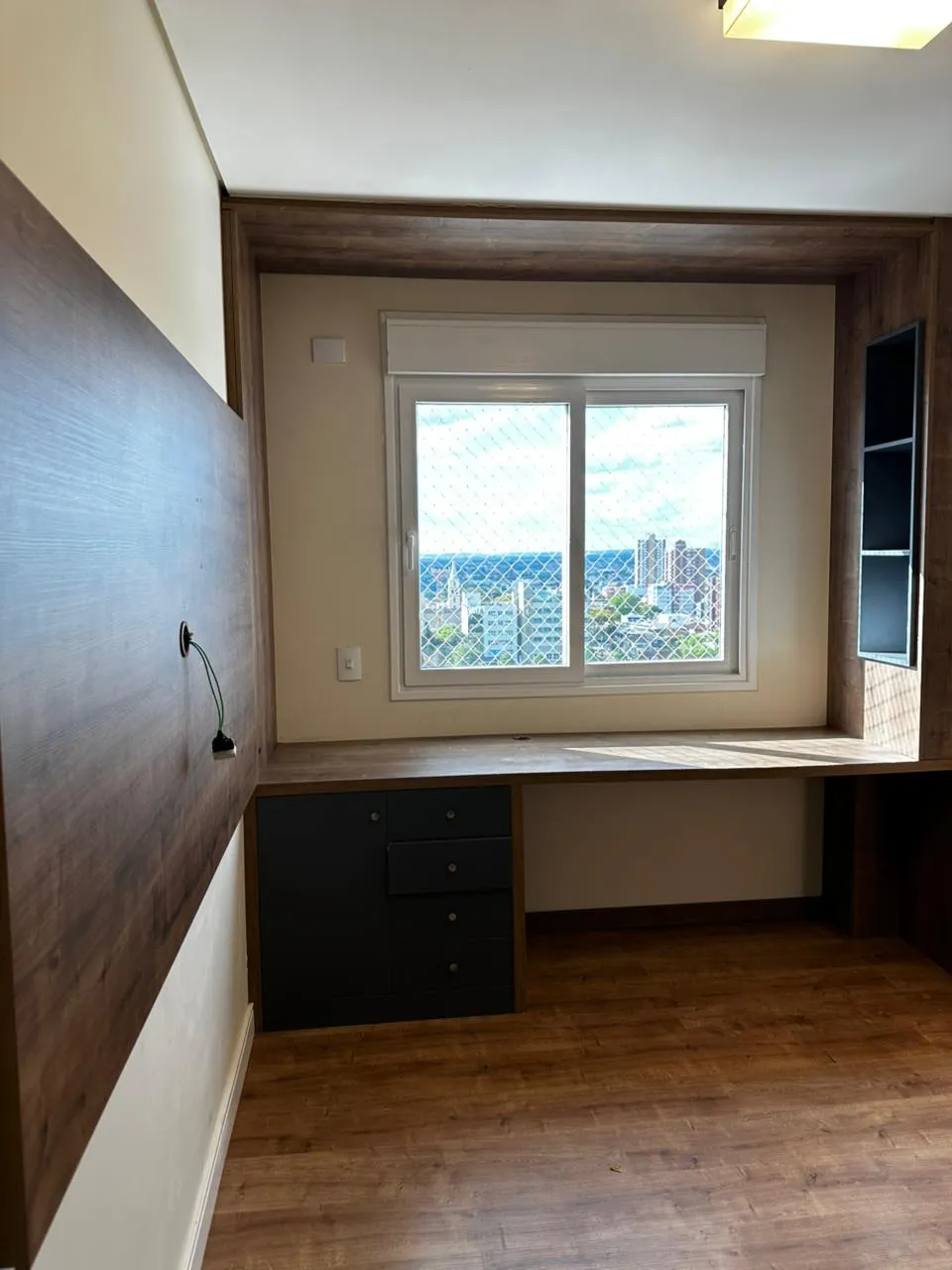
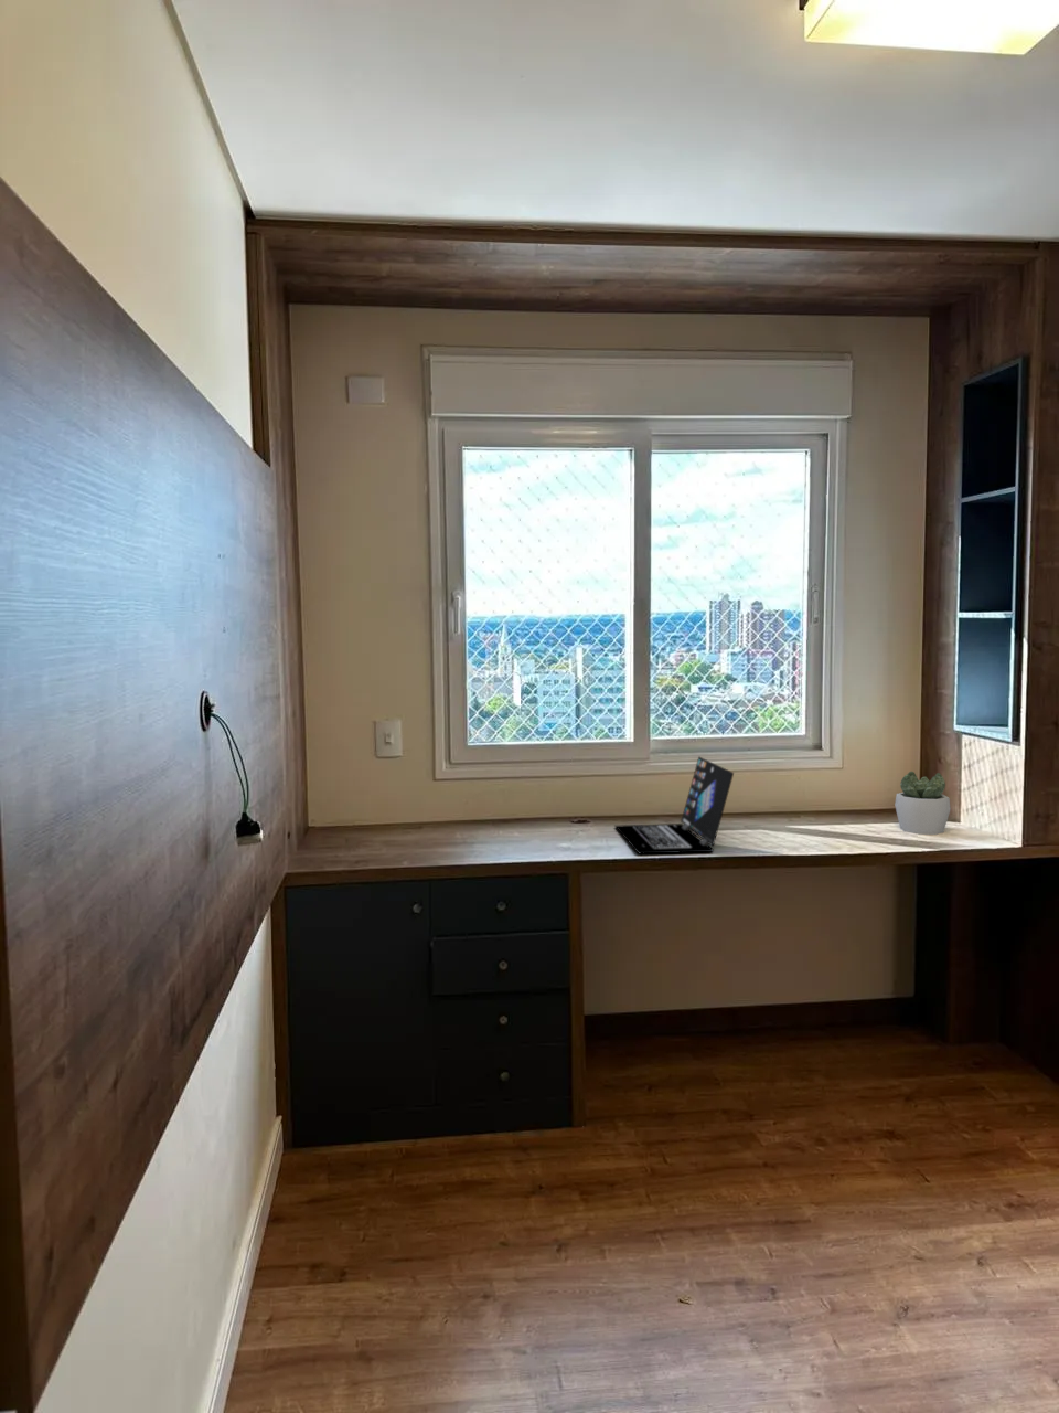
+ laptop (684, 808)
+ succulent plant (922, 801)
